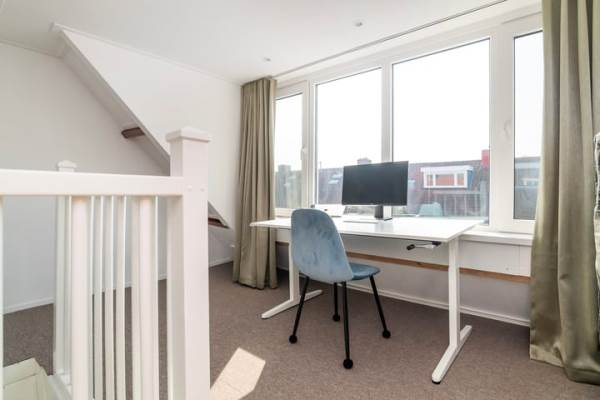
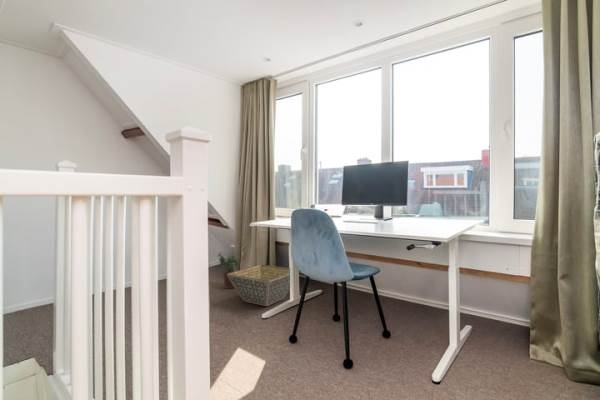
+ potted plant (230, 269)
+ basket (264, 285)
